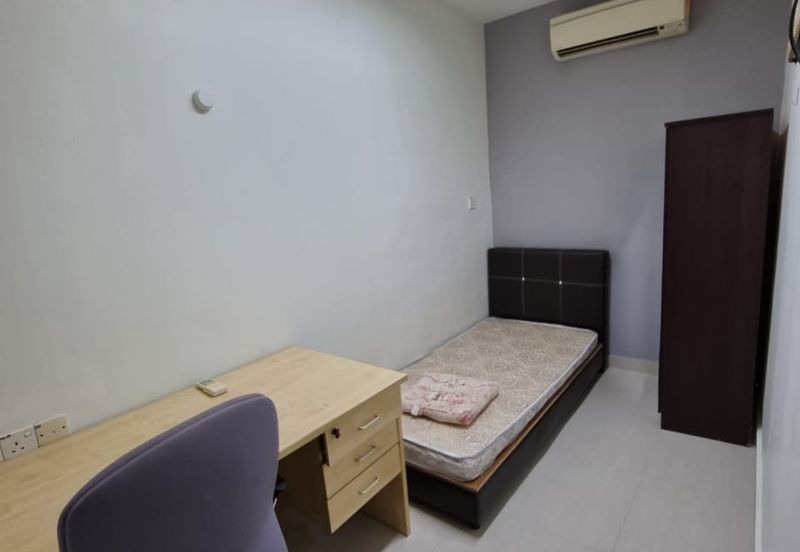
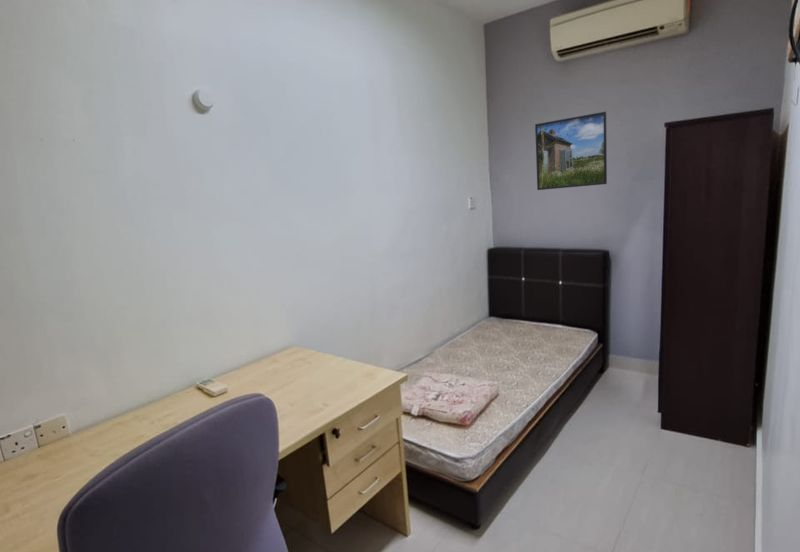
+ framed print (569, 153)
